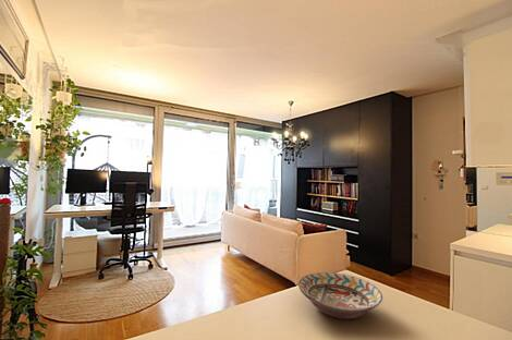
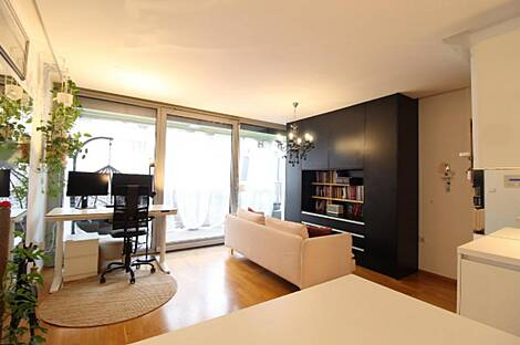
- decorative bowl (338, 298)
